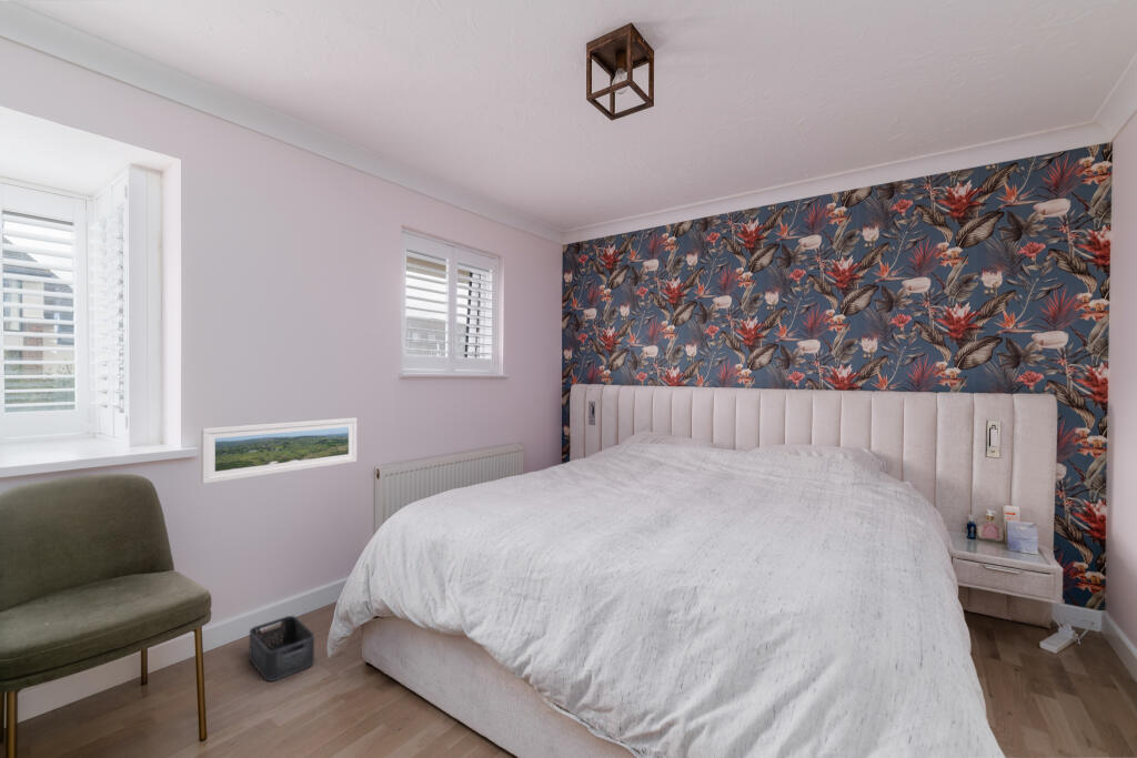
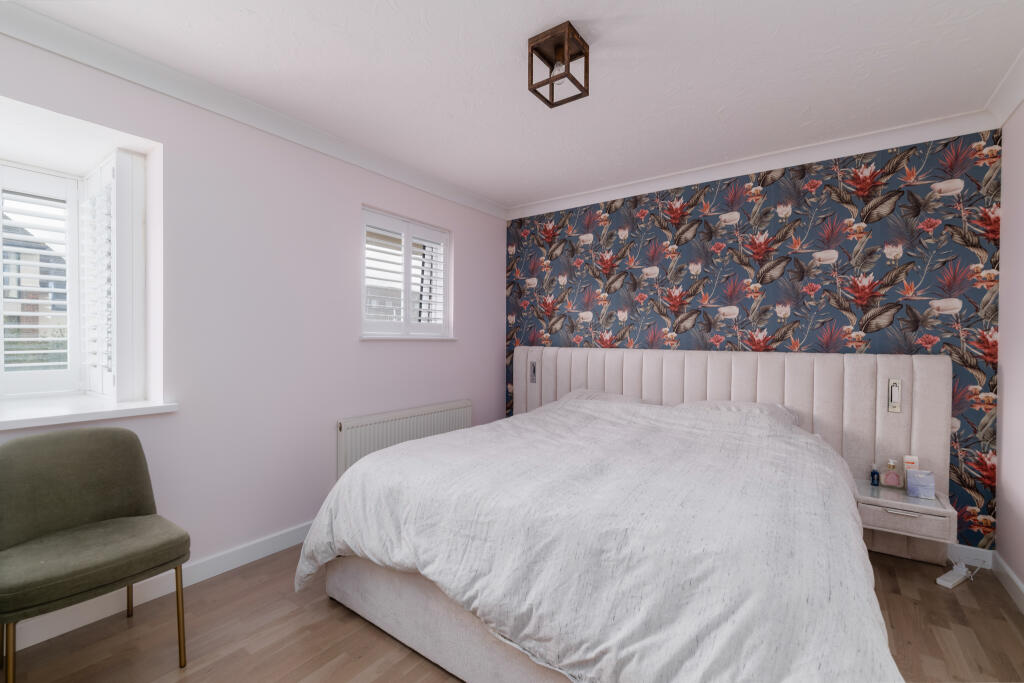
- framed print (288, 446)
- storage bin (281, 646)
